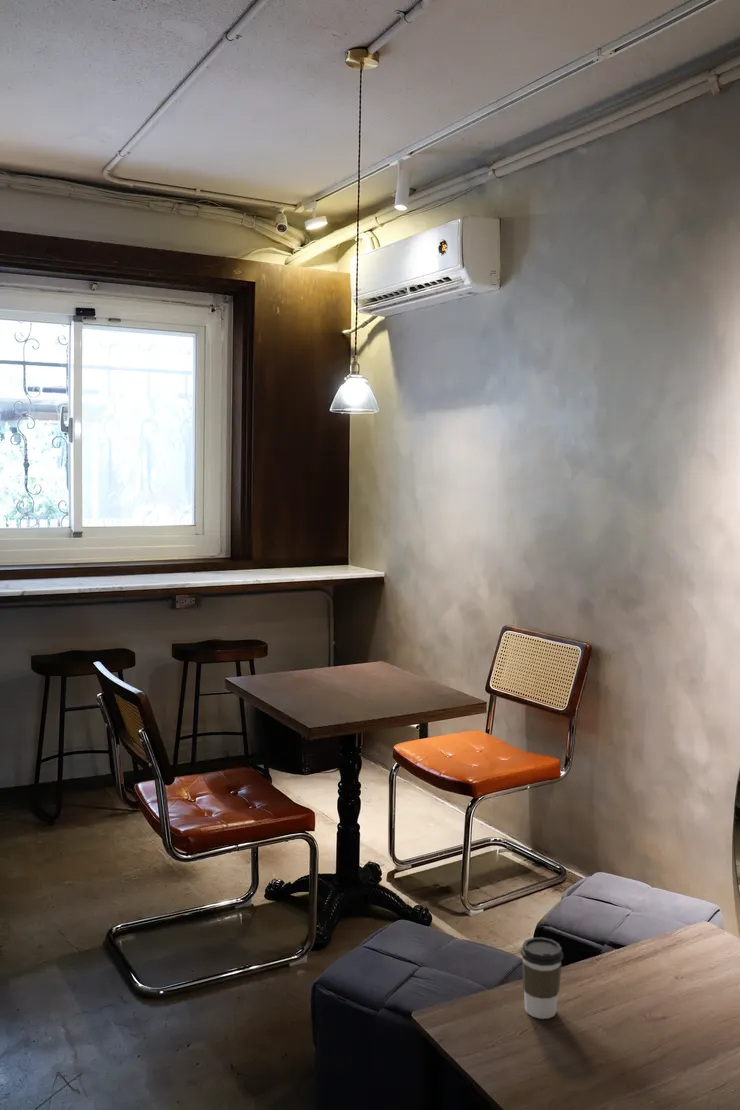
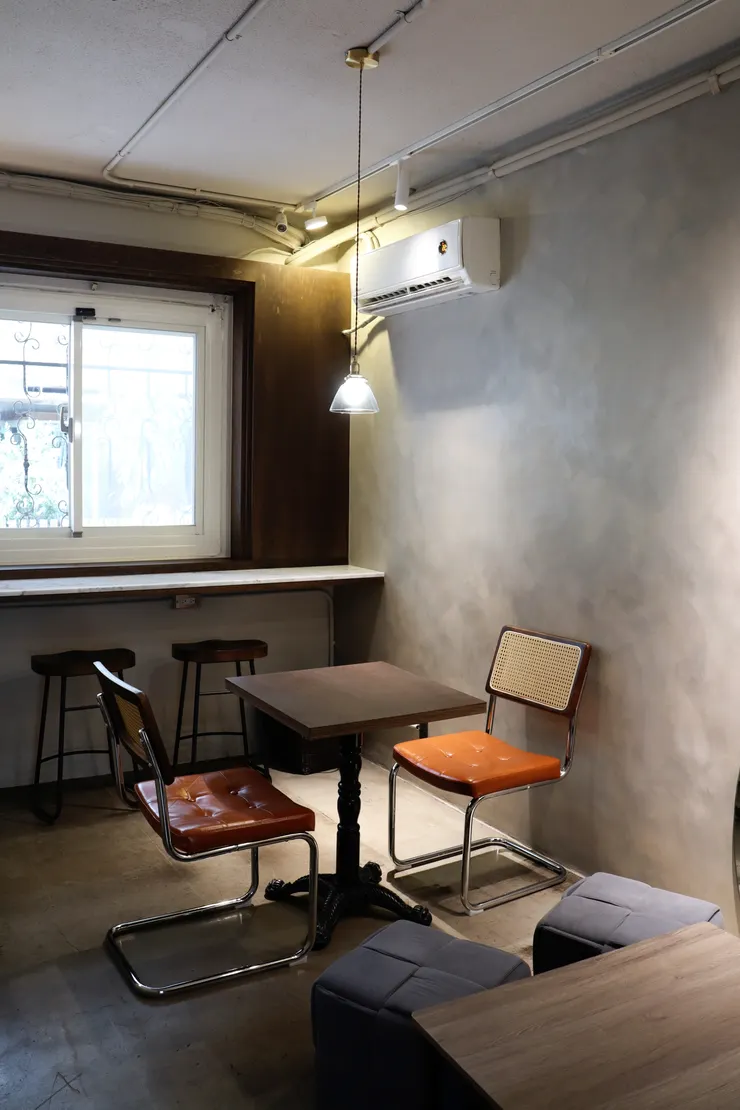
- coffee cup (541, 978)
